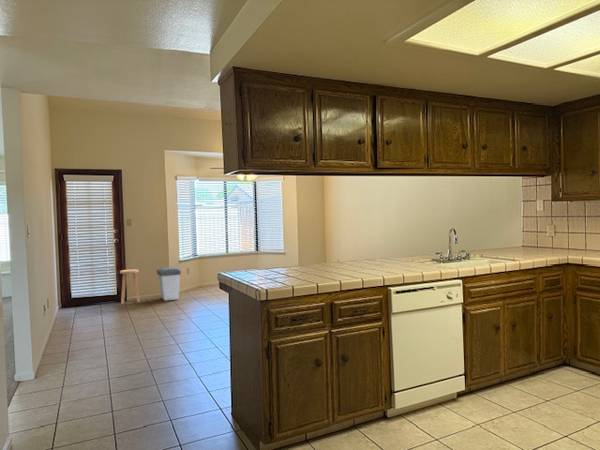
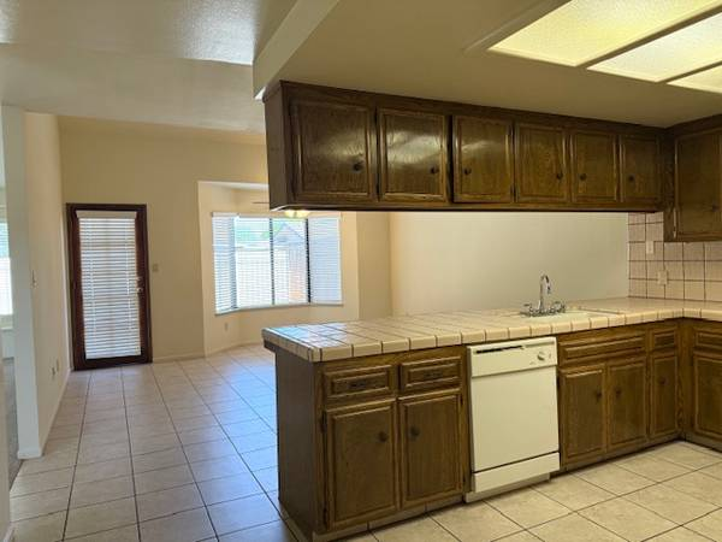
- trash can (169, 283)
- stool (134, 284)
